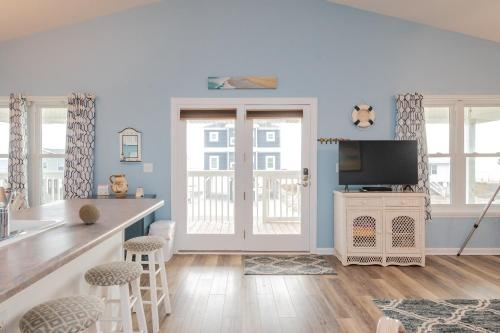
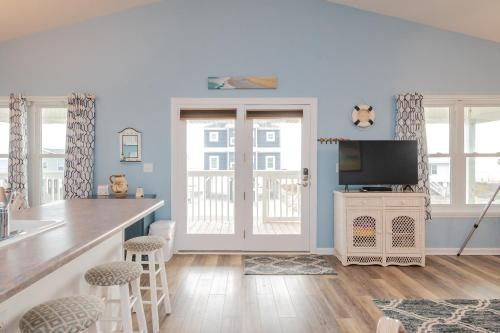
- fruit (90, 213)
